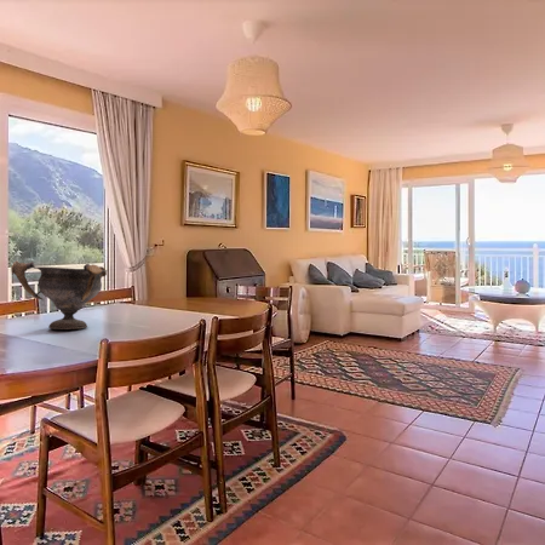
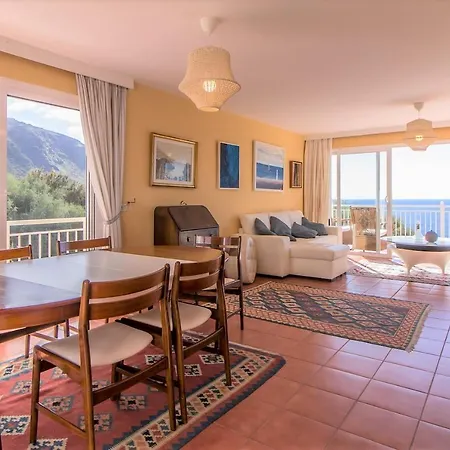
- decorative bowl (64, 293)
